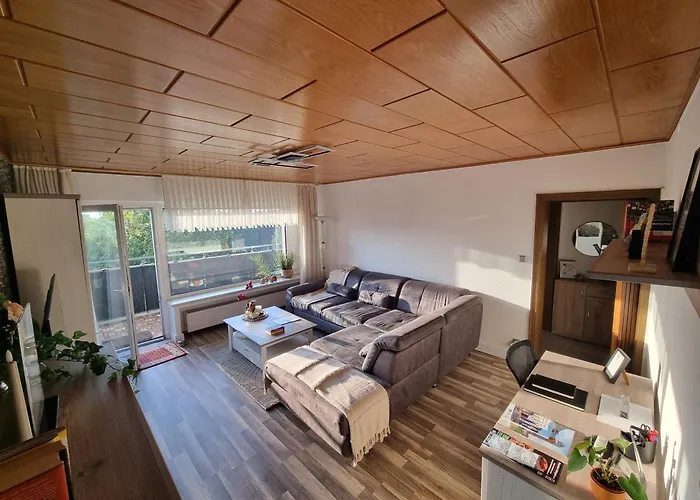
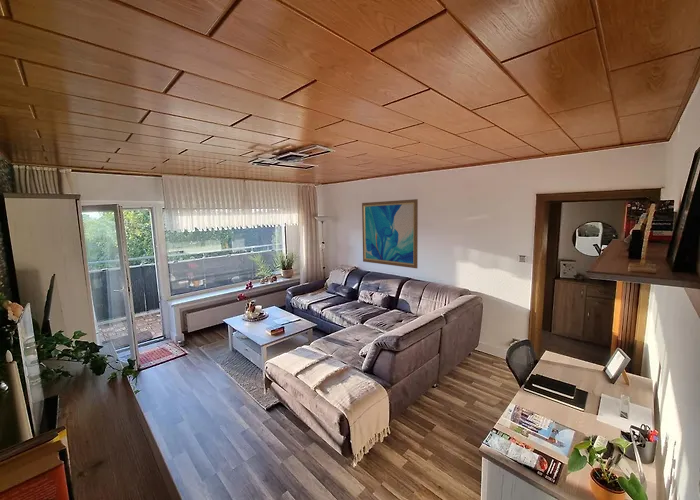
+ wall art (387, 233)
